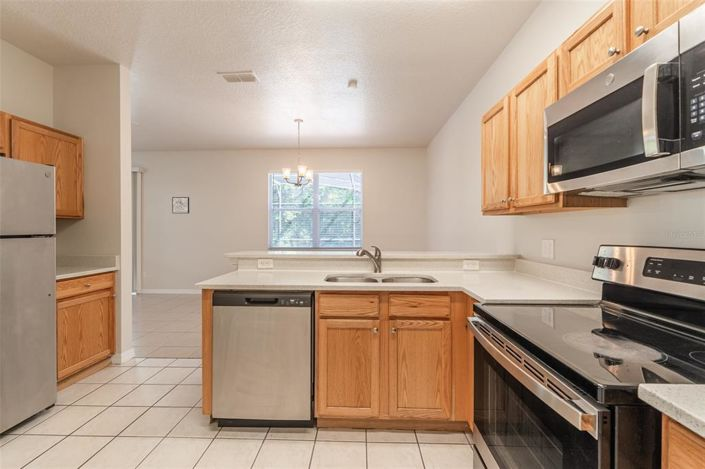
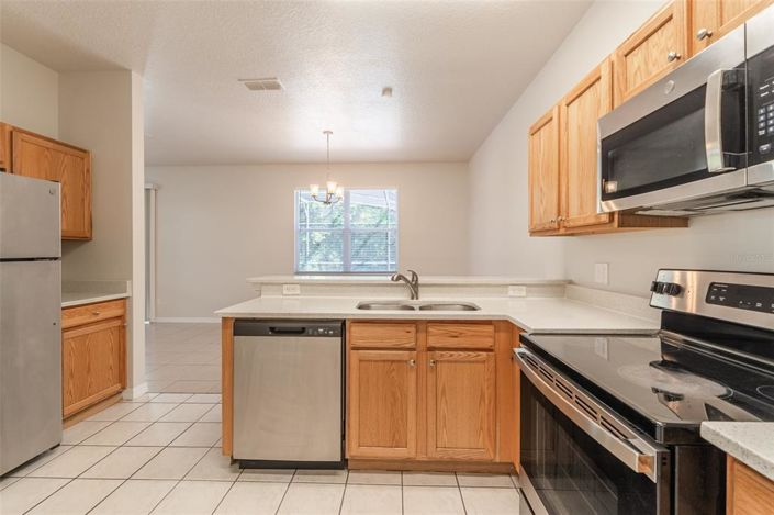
- wall art (180, 205)
